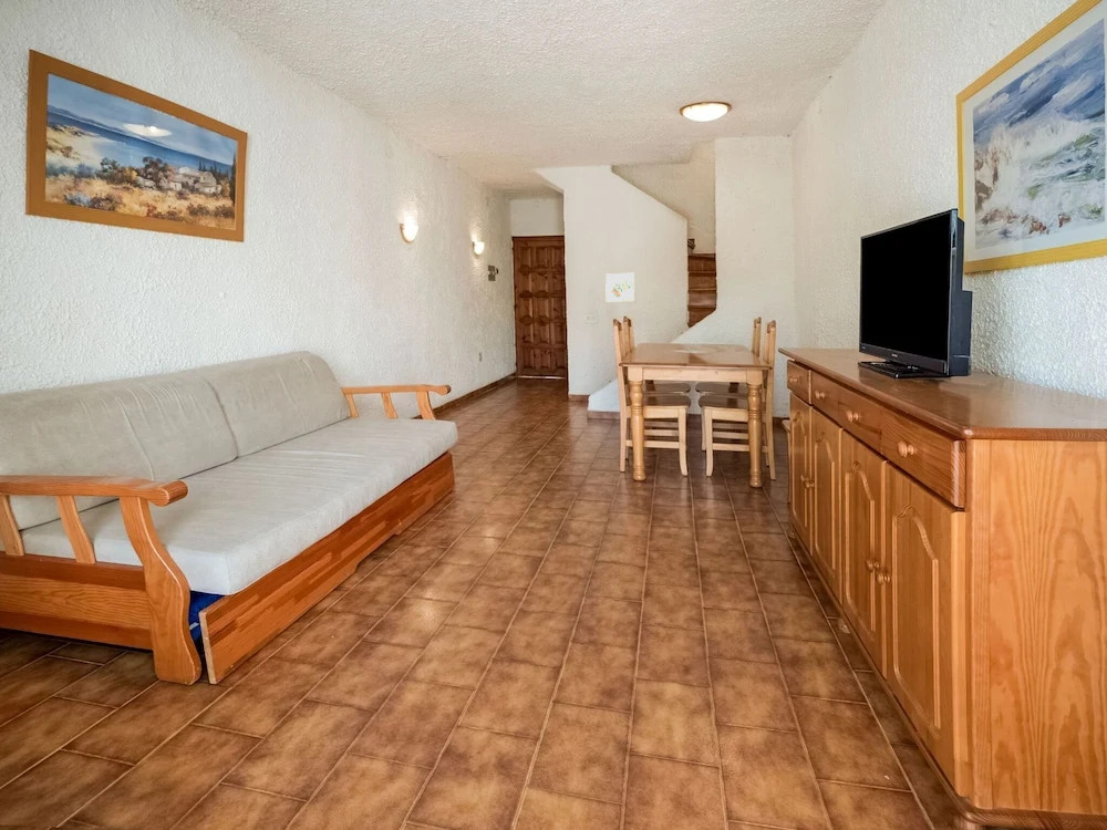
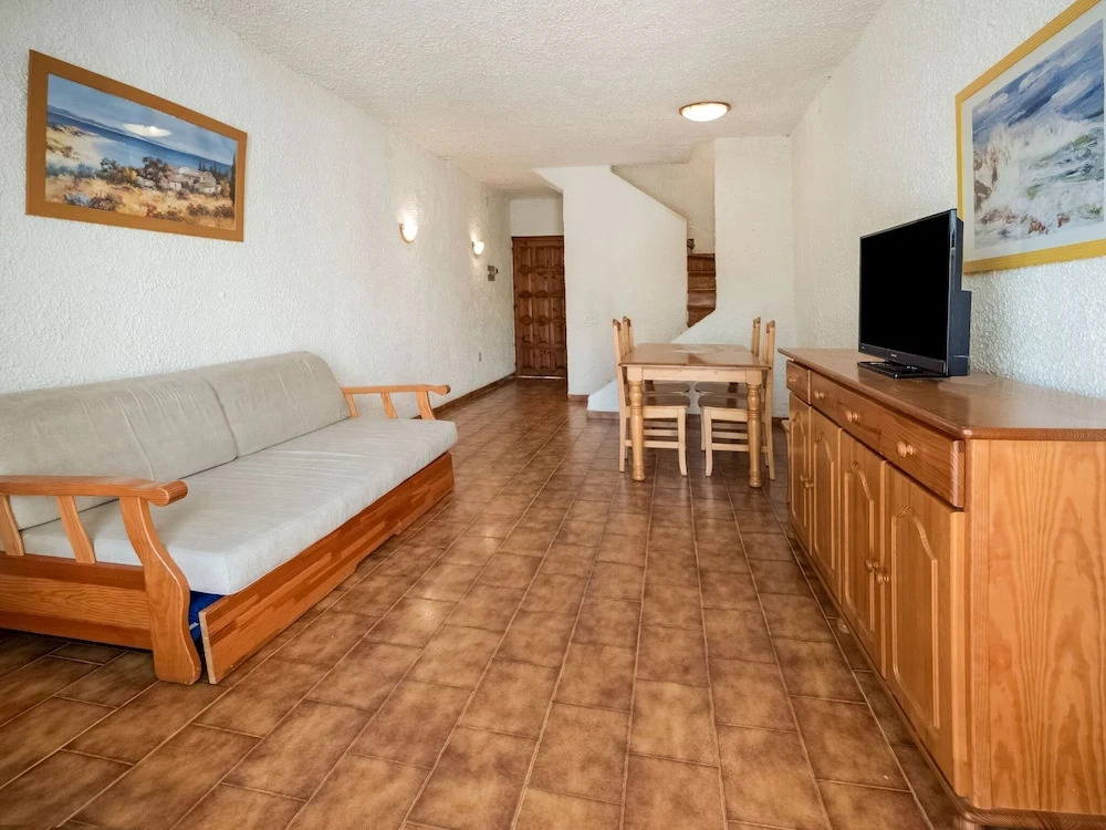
- wall art (620, 288)
